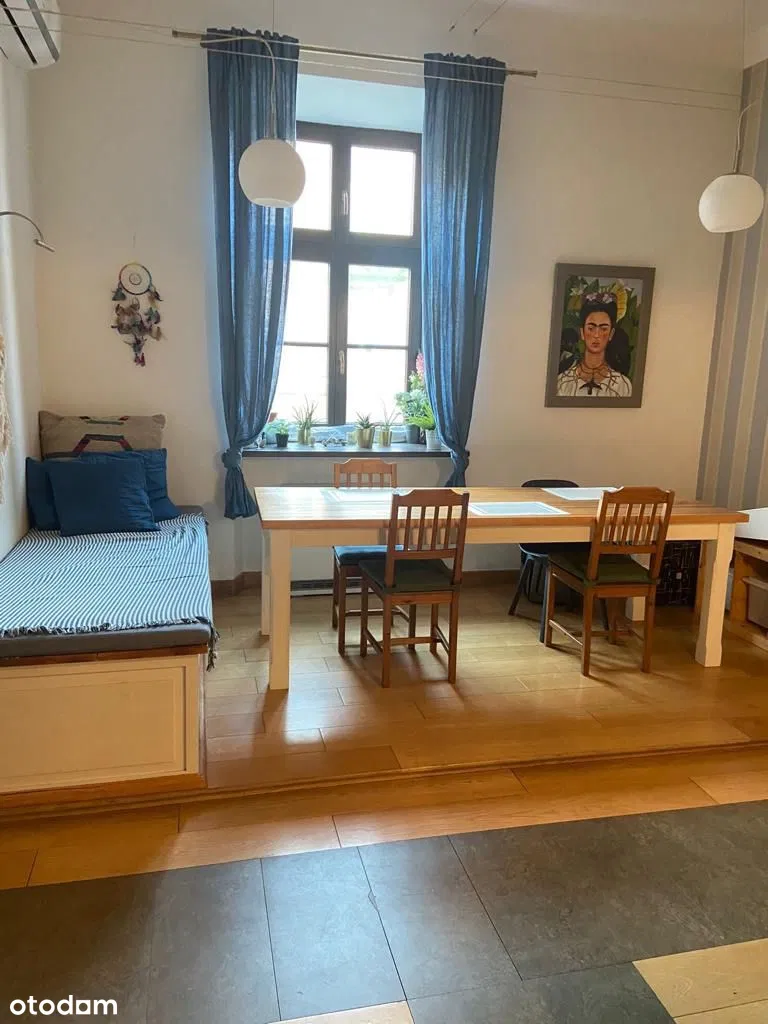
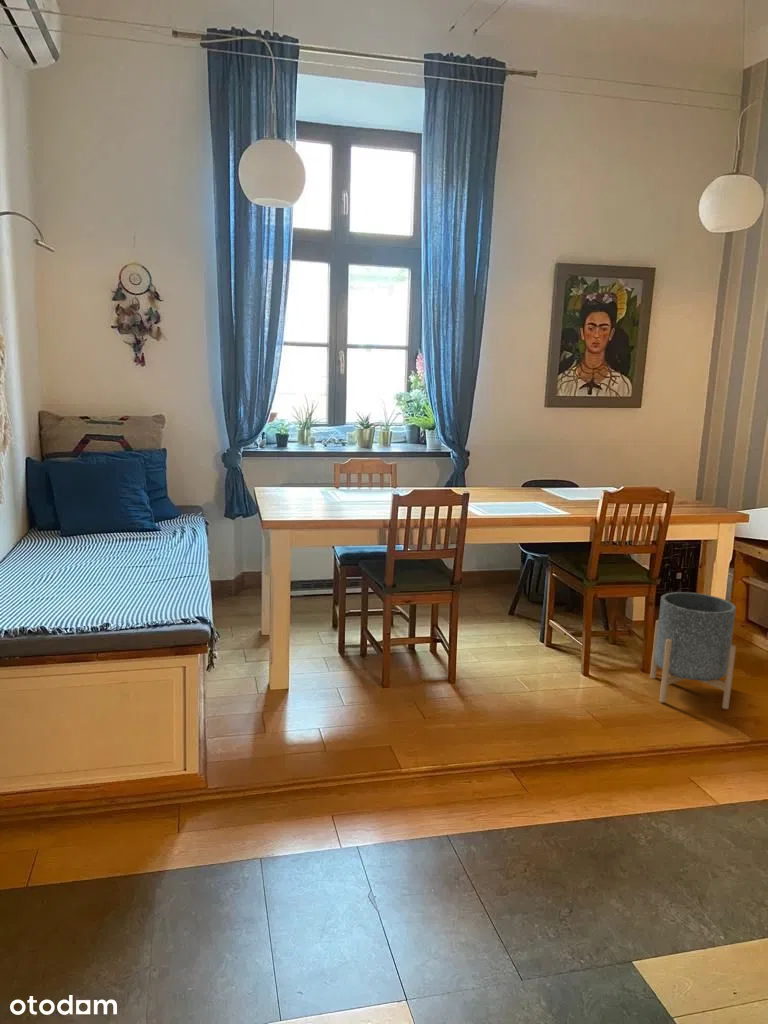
+ planter (692, 647)
